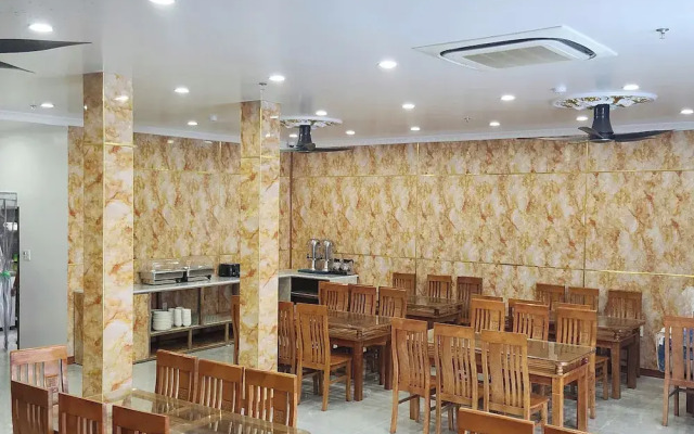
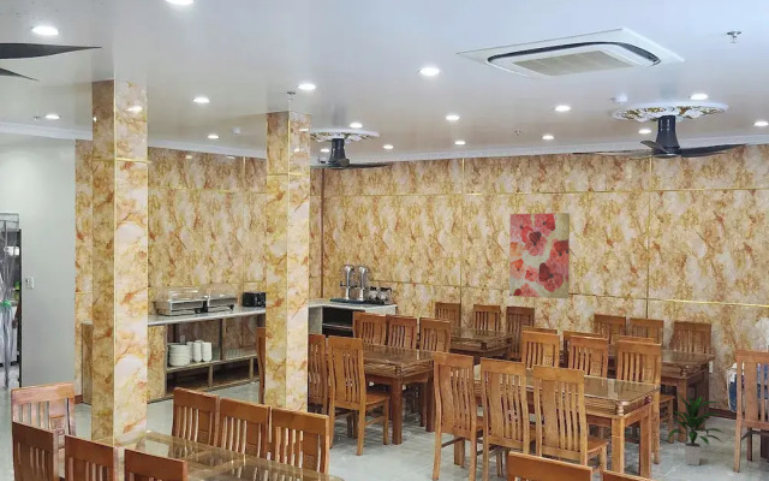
+ wall art (538, 255)
+ indoor plant (693, 427)
